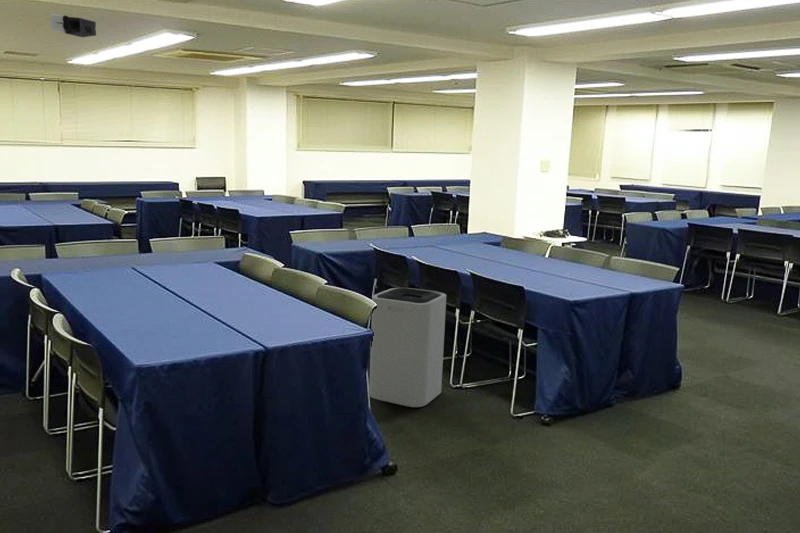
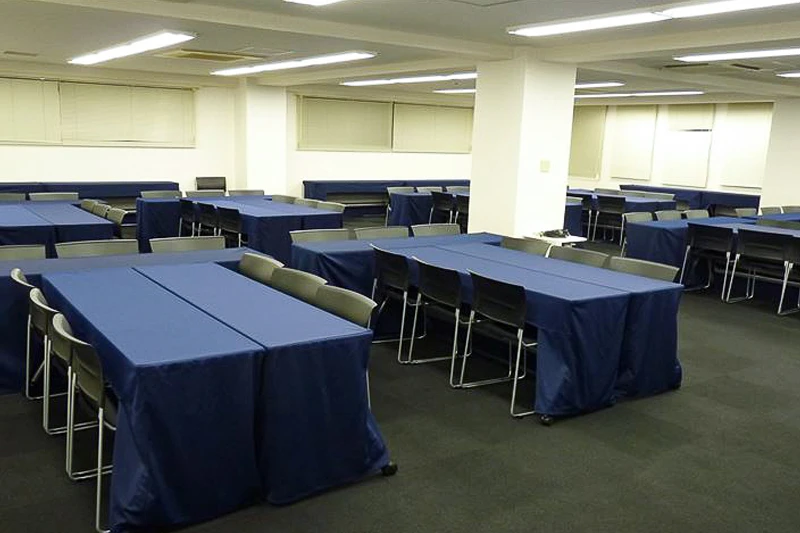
- projector (73, 25)
- trash can (407, 344)
